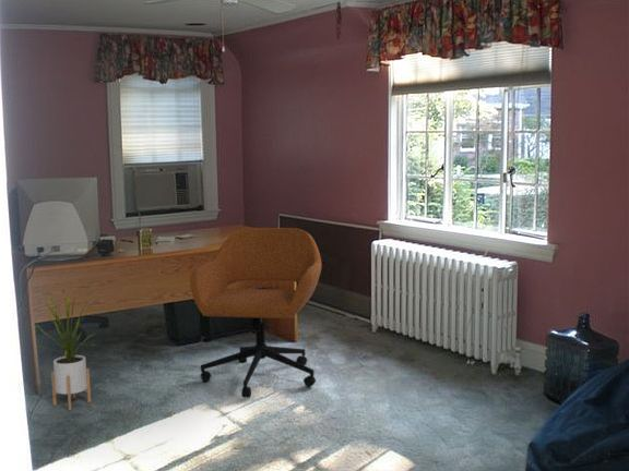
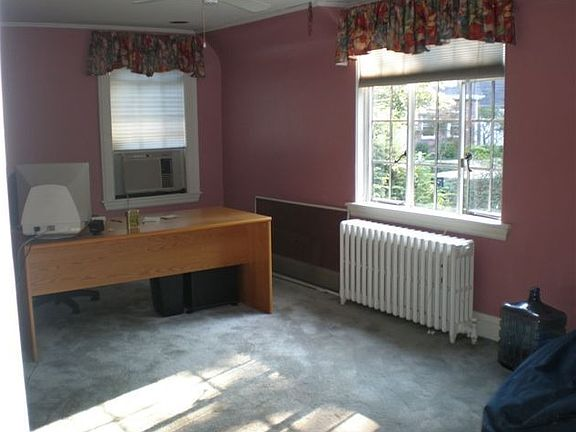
- office chair (259, 307)
- house plant (70, 345)
